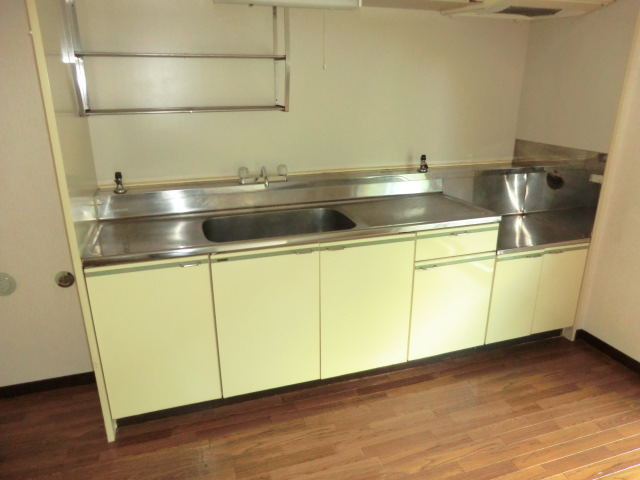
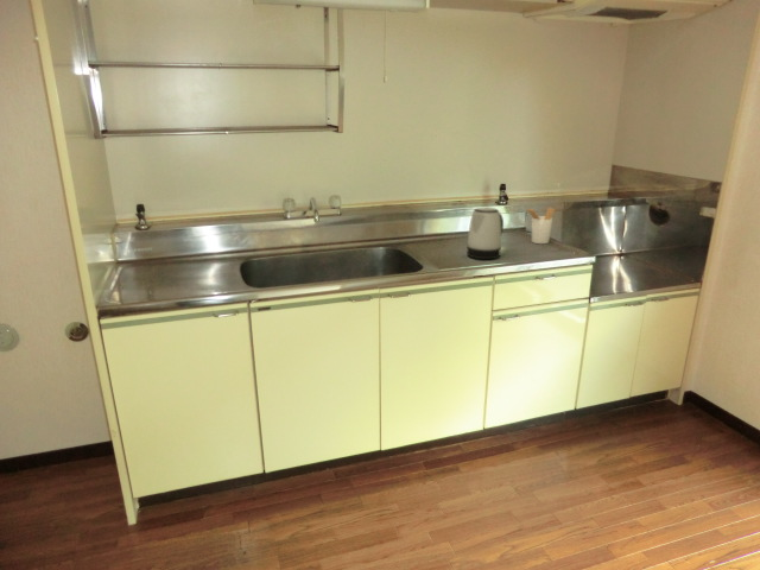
+ kettle (487, 230)
+ utensil holder (537, 224)
